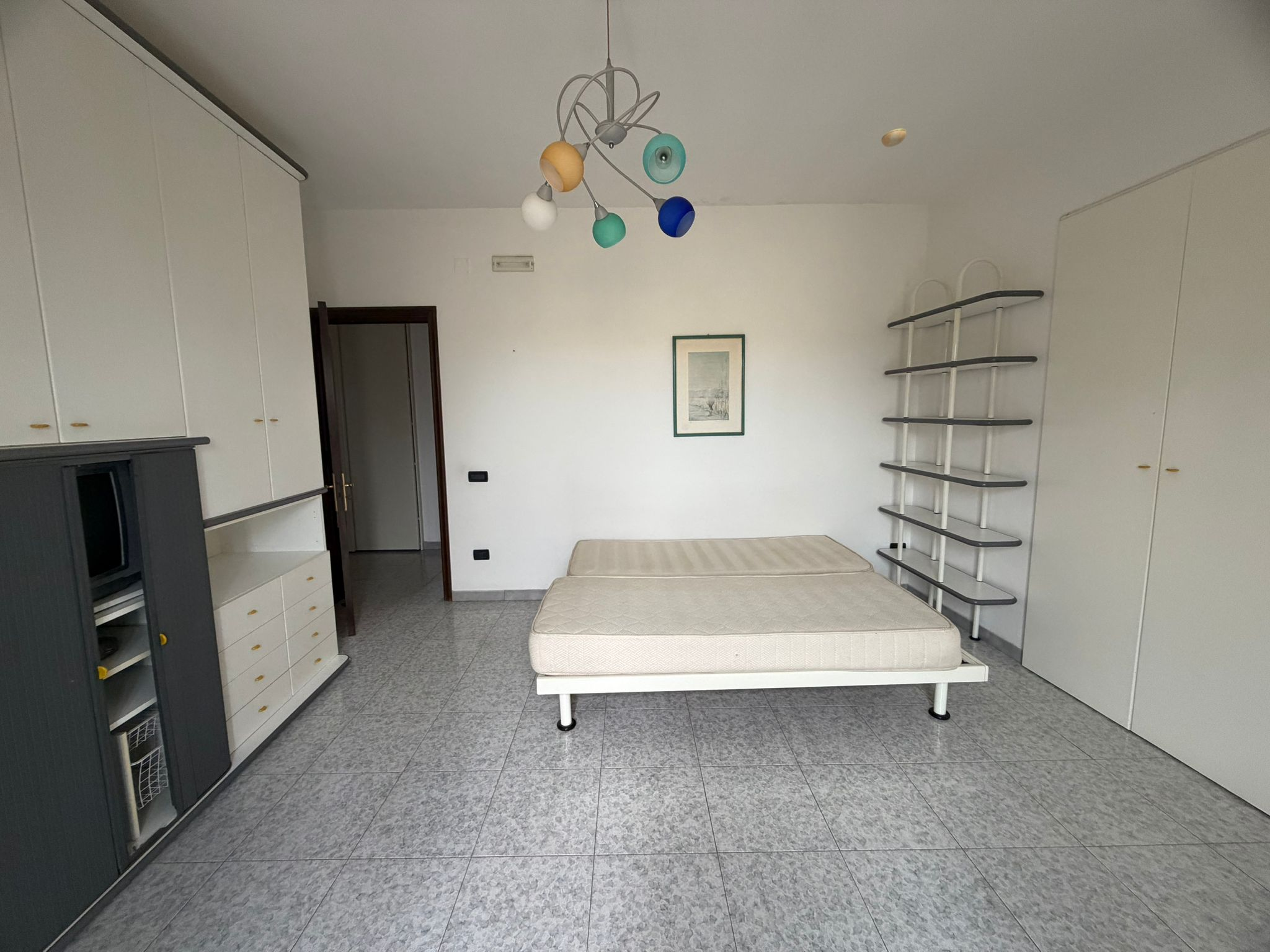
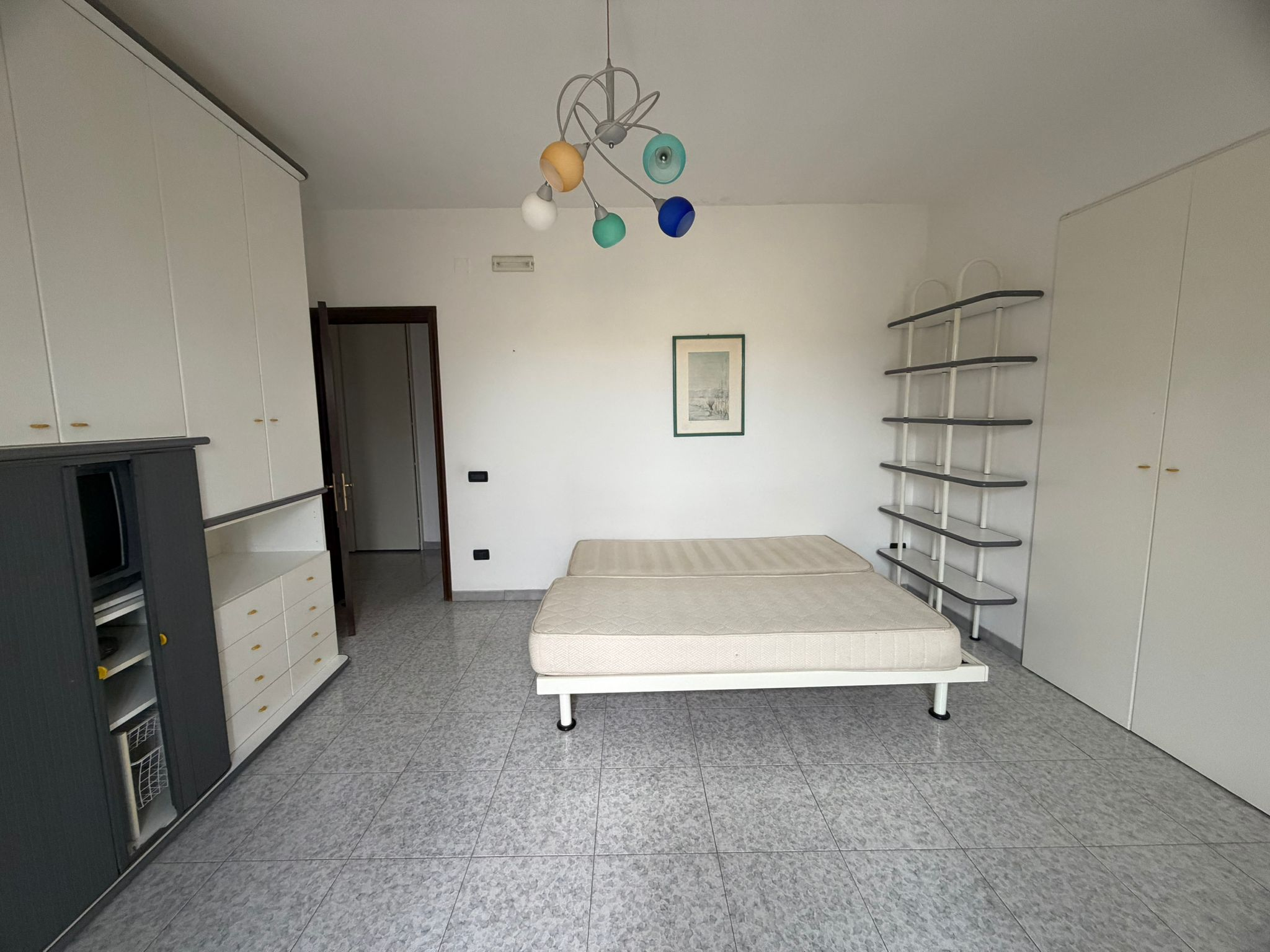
- smoke detector (894, 138)
